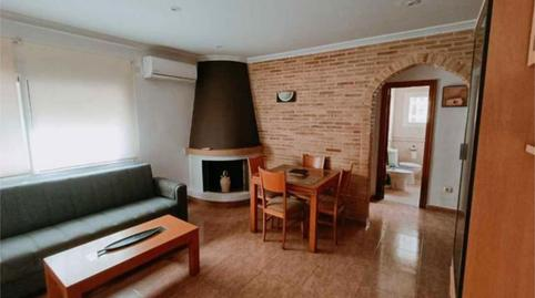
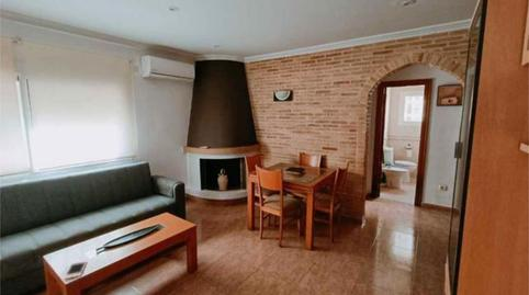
+ cell phone (76, 269)
